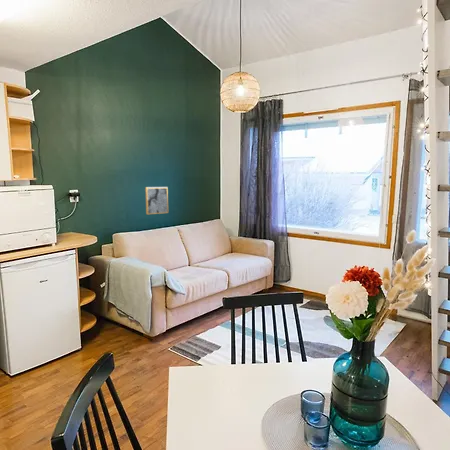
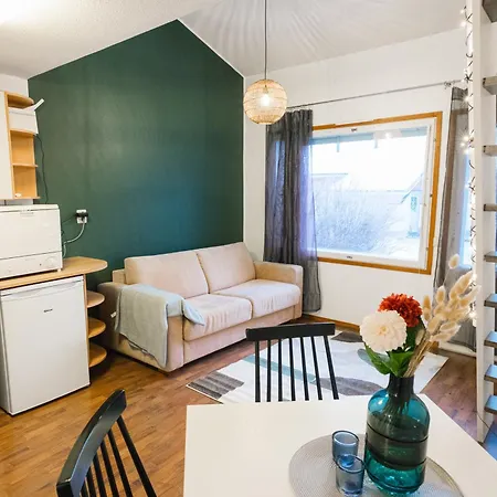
- wall art (157, 200)
